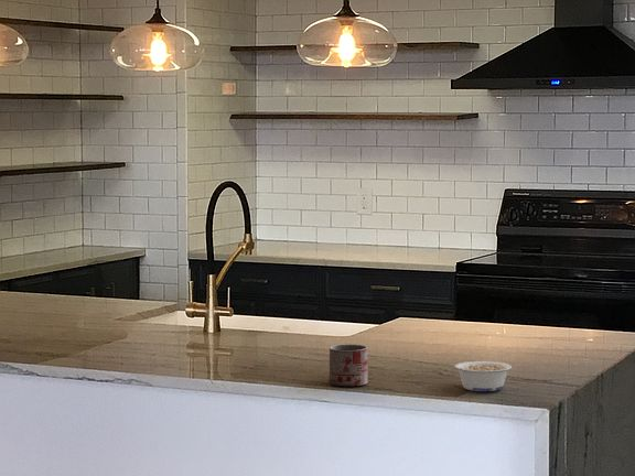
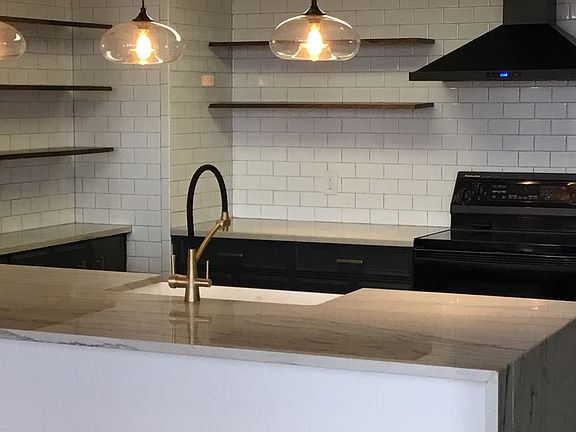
- mug (351, 364)
- legume (482, 375)
